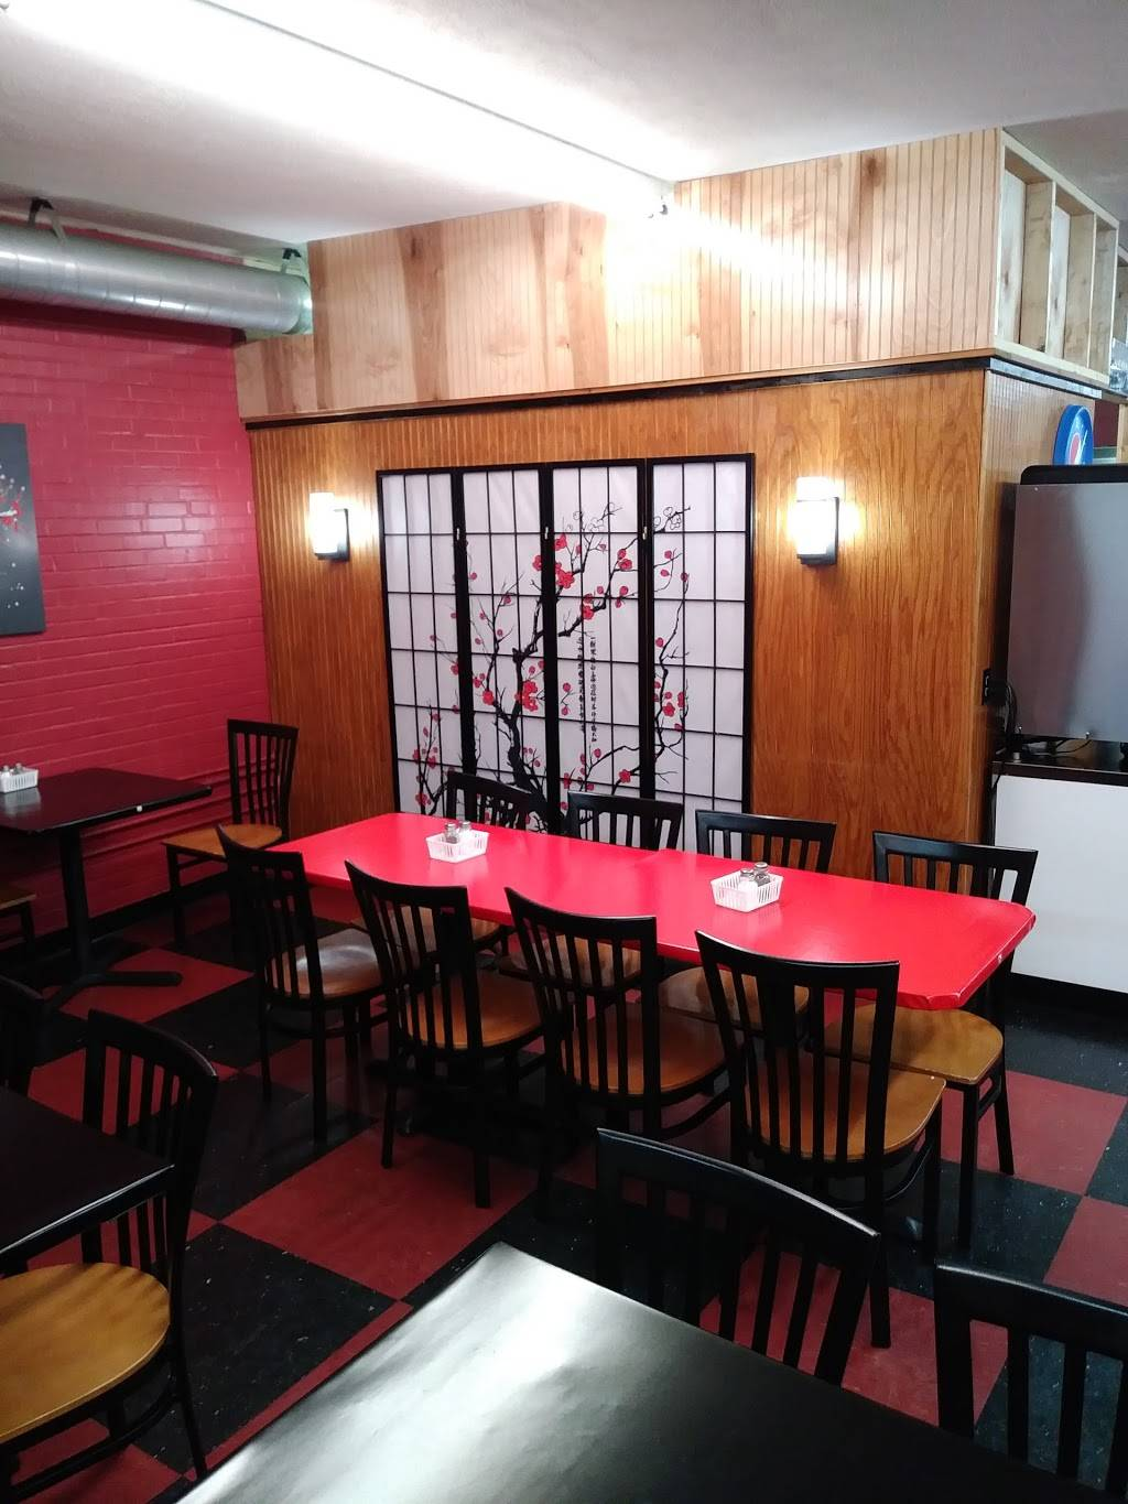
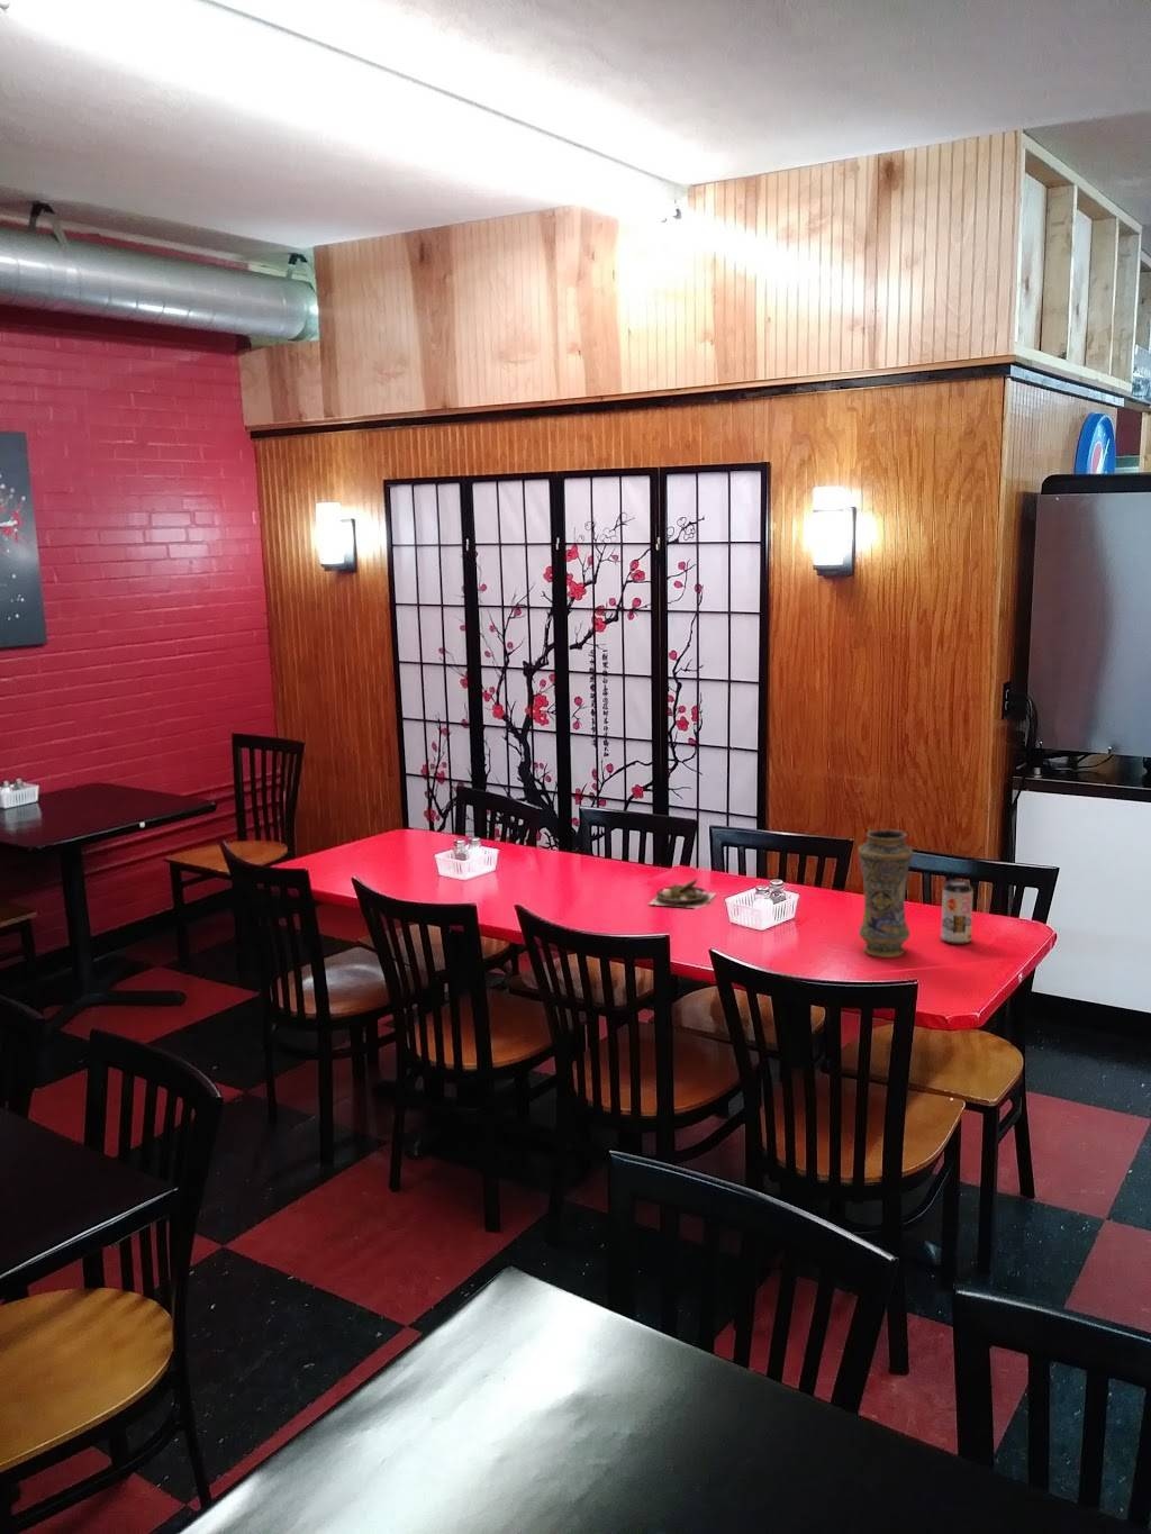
+ beverage can (956, 911)
+ vase (884, 892)
+ plate (682, 888)
